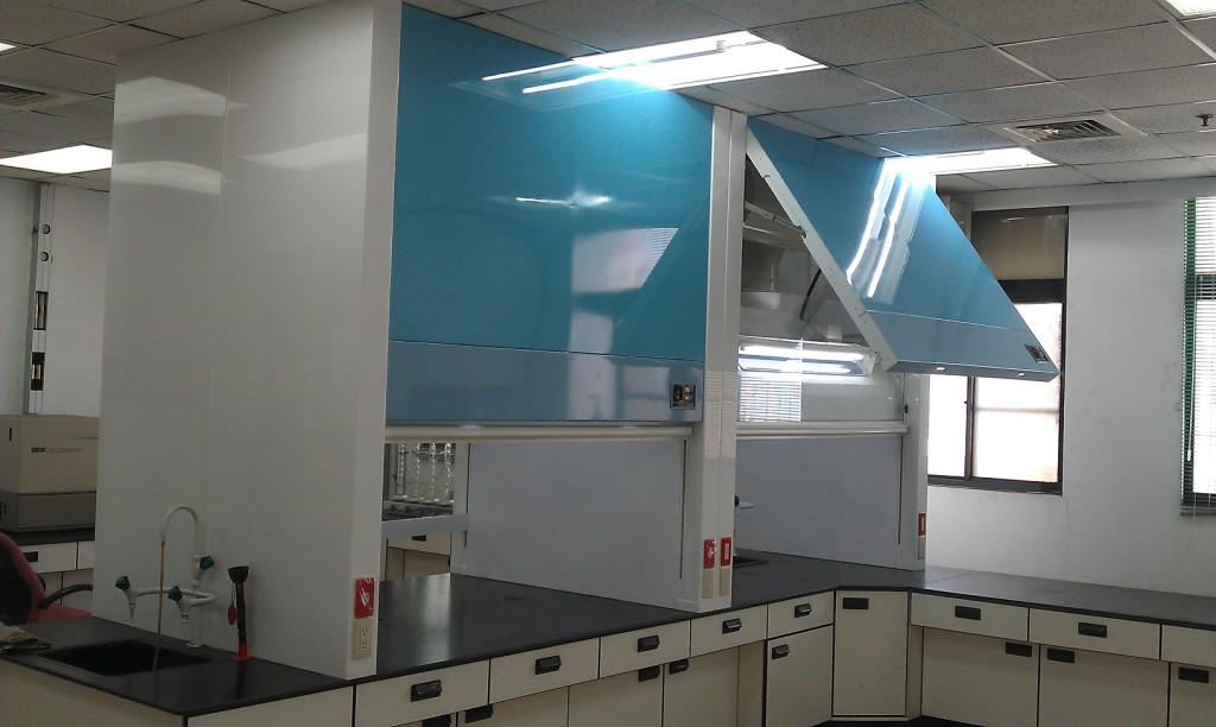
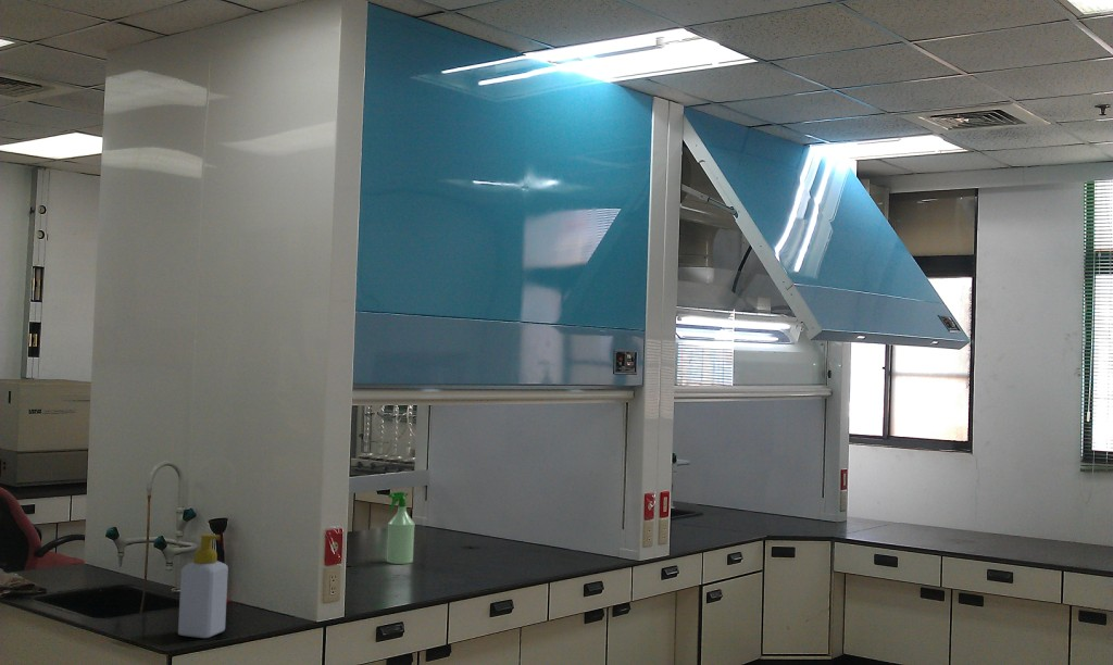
+ soap bottle (203, 584)
+ spray bottle (400, 526)
